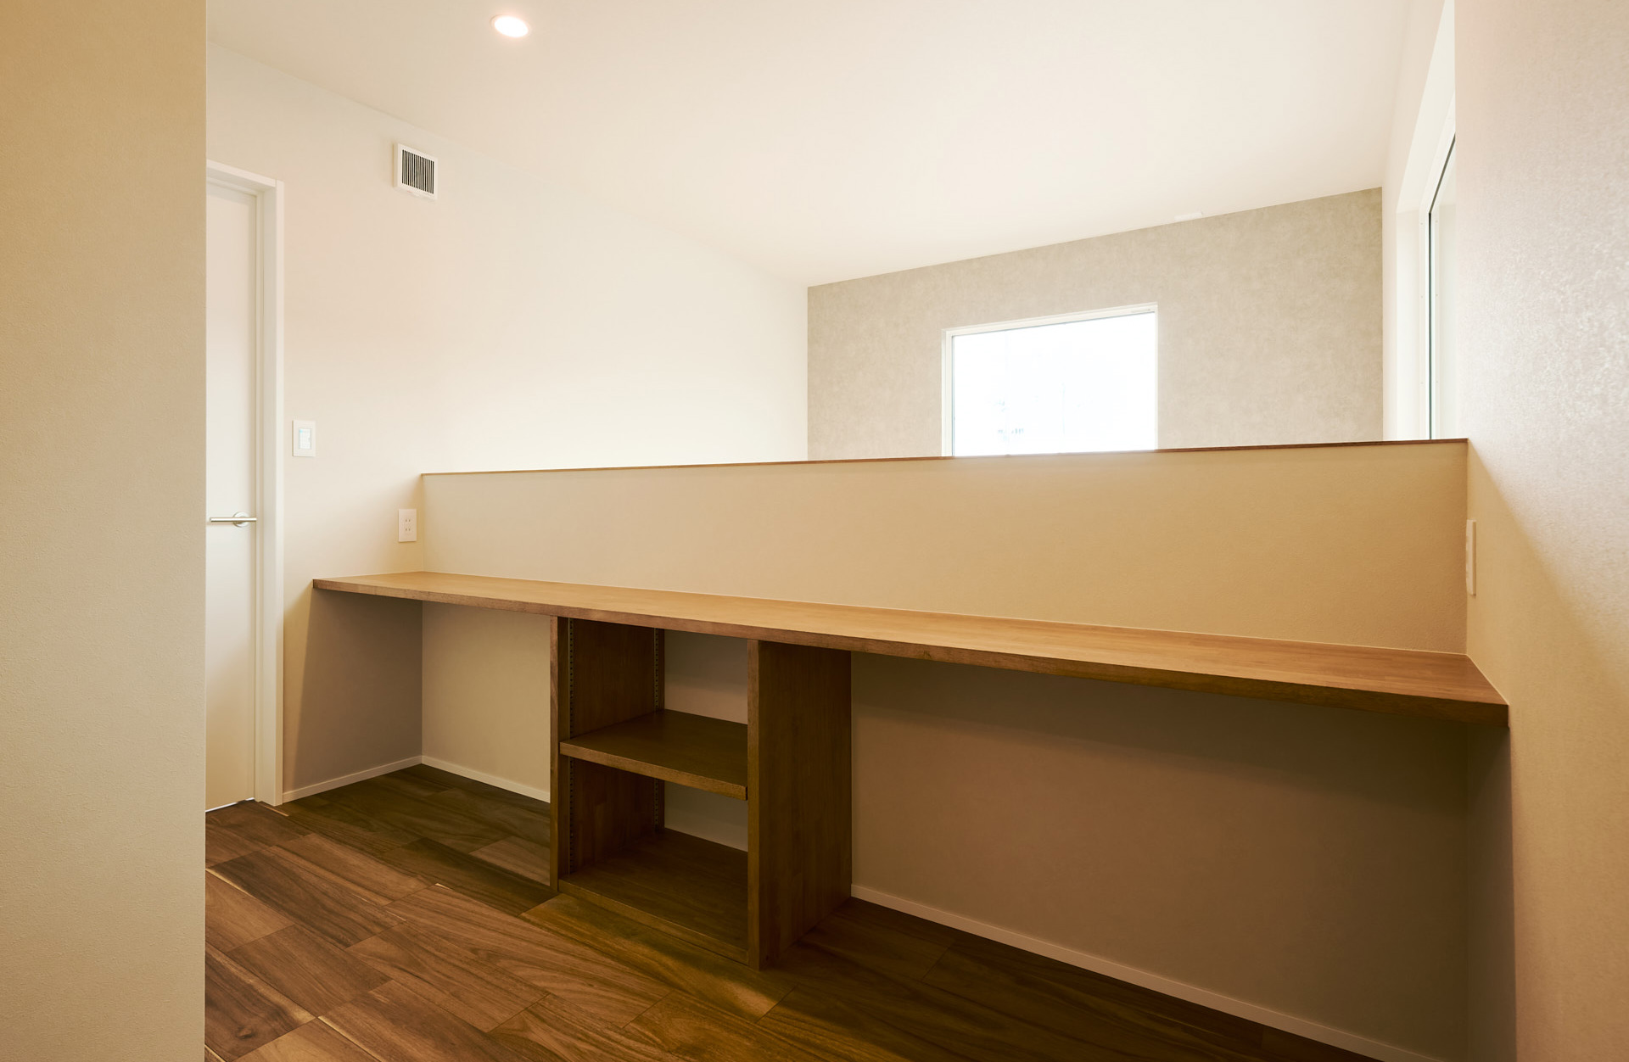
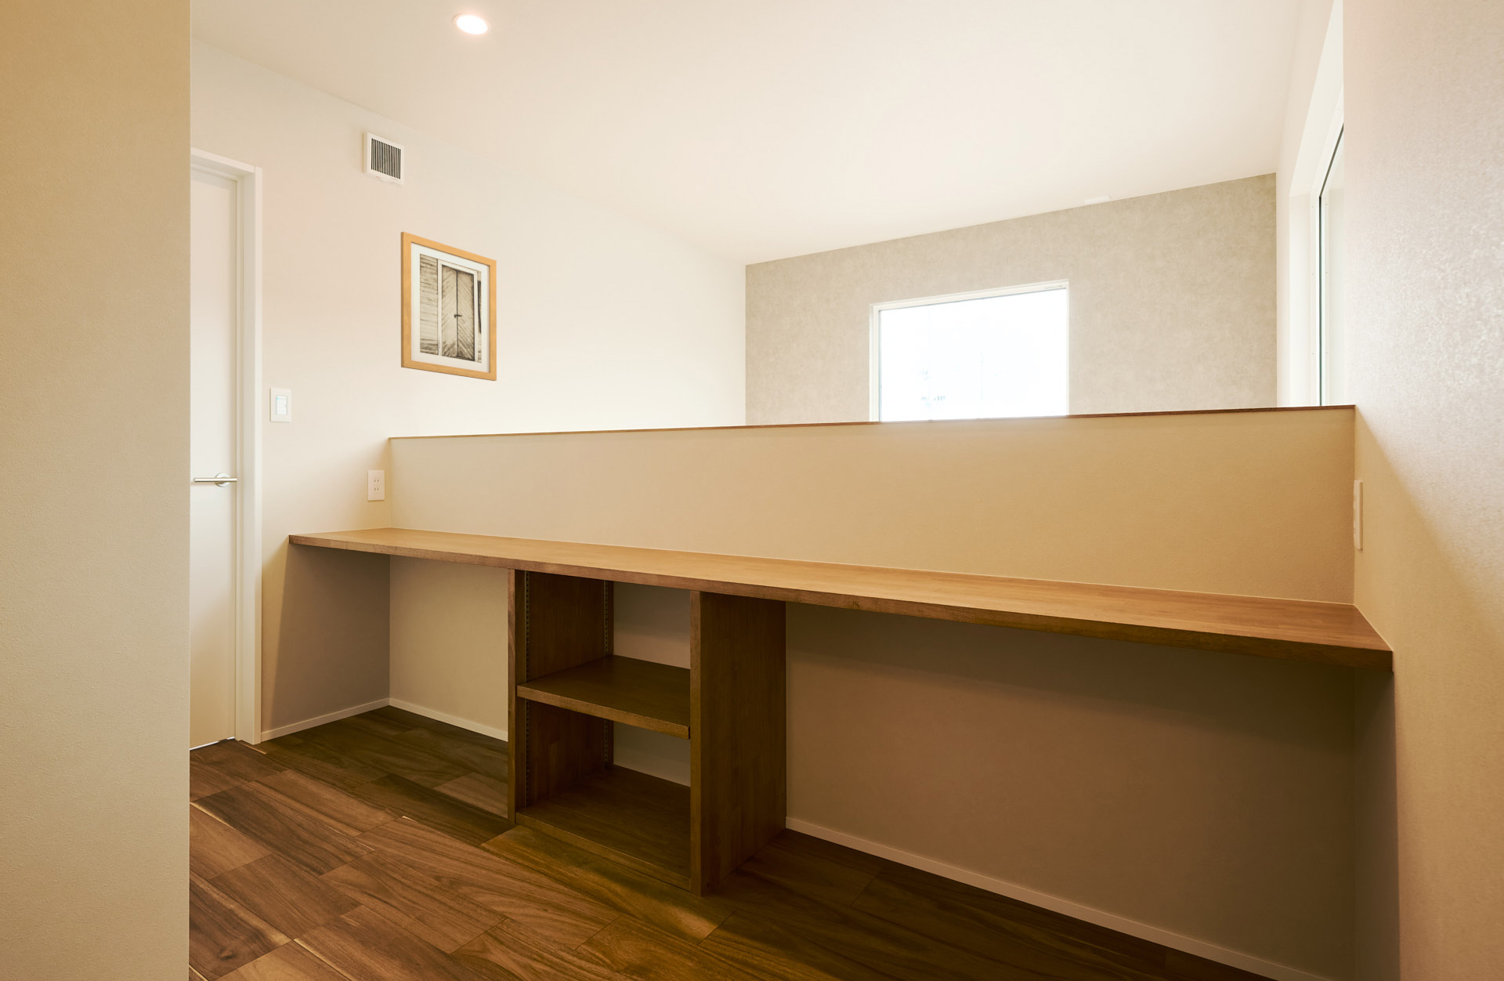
+ wall art (452, 310)
